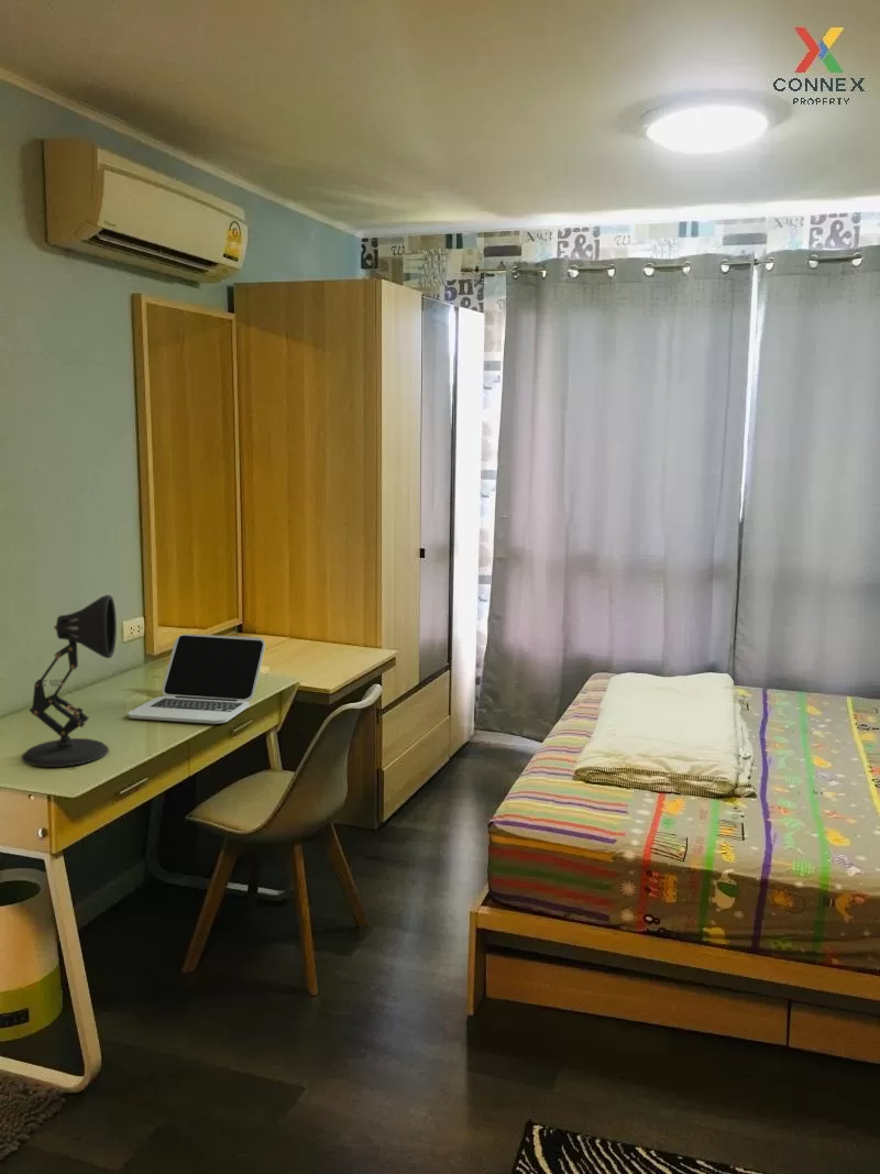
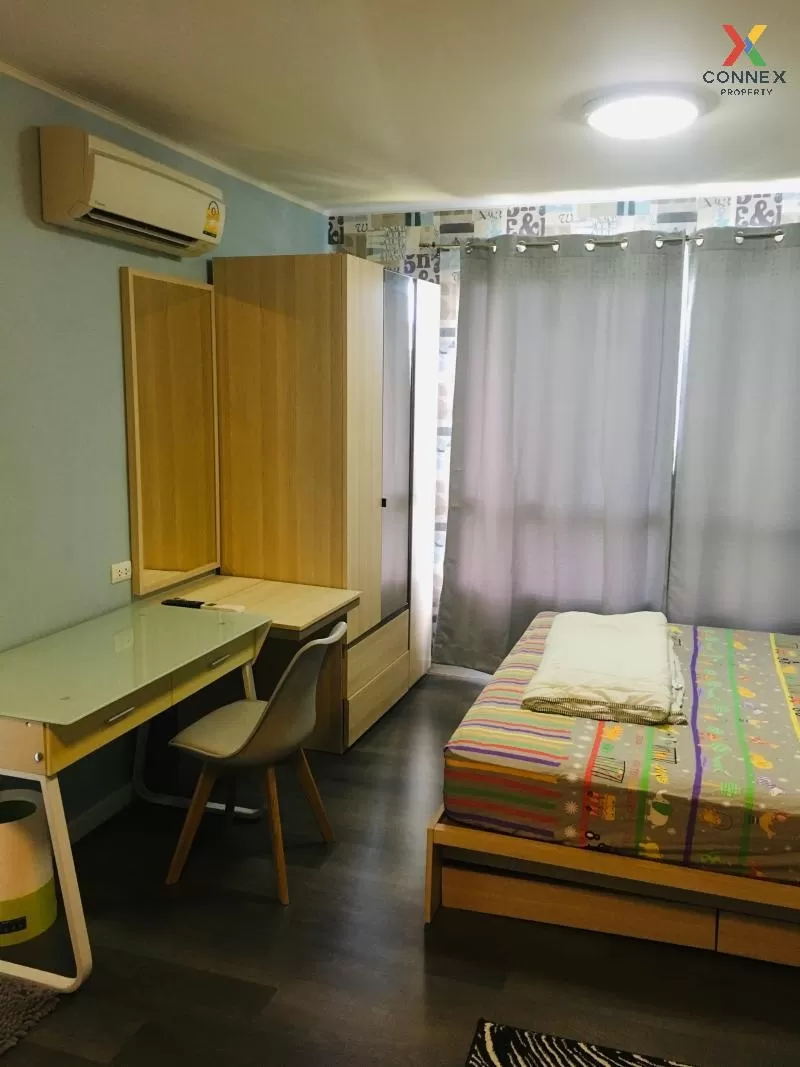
- laptop (198, 676)
- desk lamp (66, 676)
